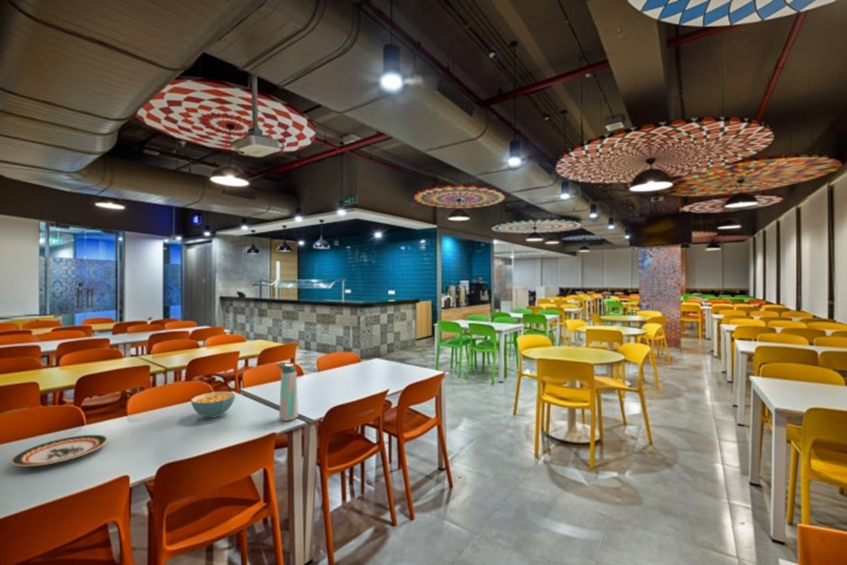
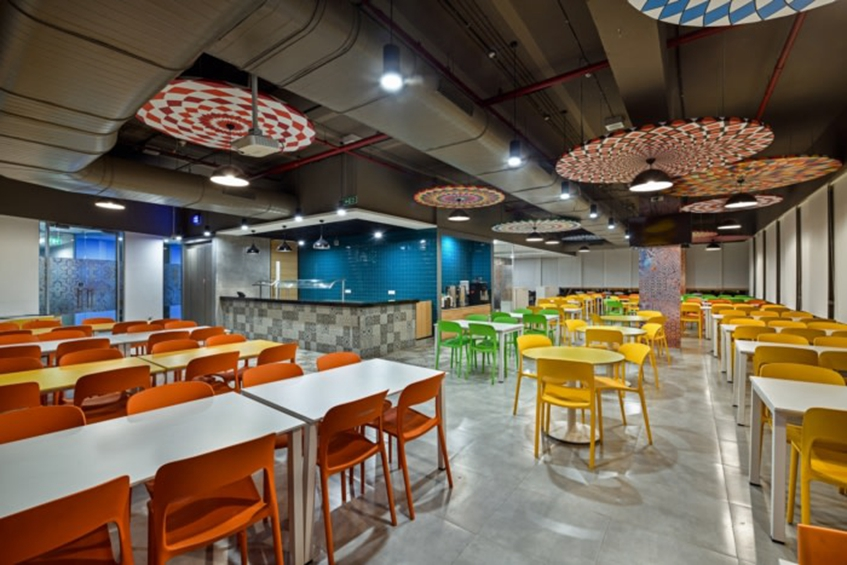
- plate (62, 451)
- water bottle (287, 390)
- cereal bowl (213, 406)
